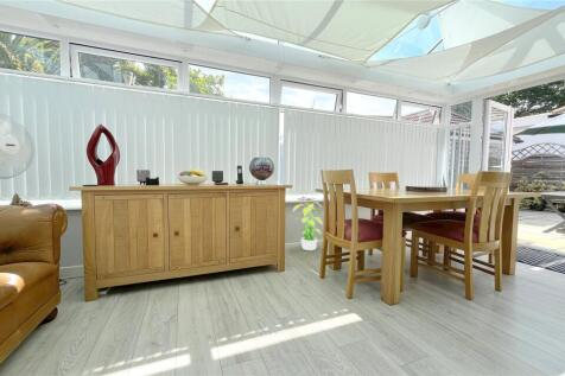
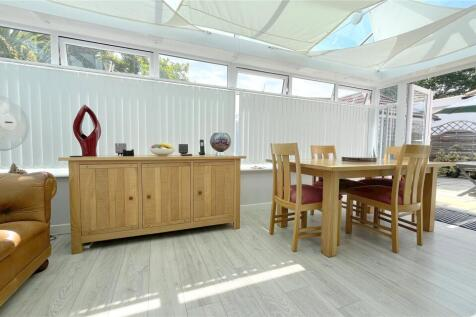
- potted plant (307, 225)
